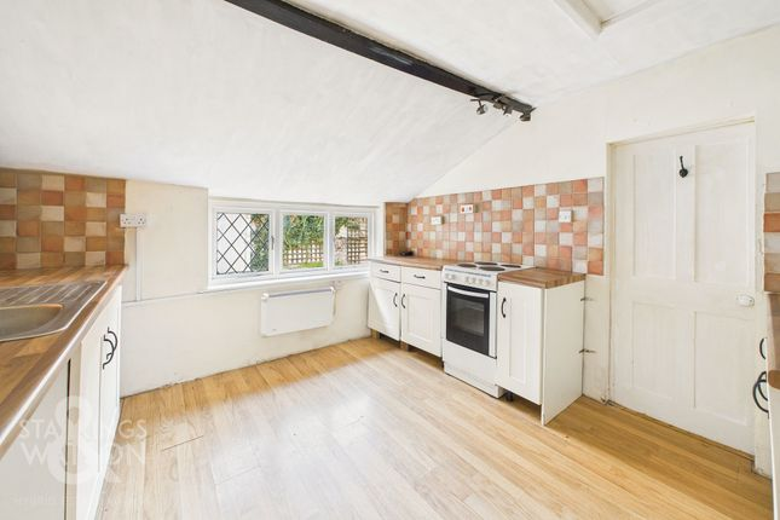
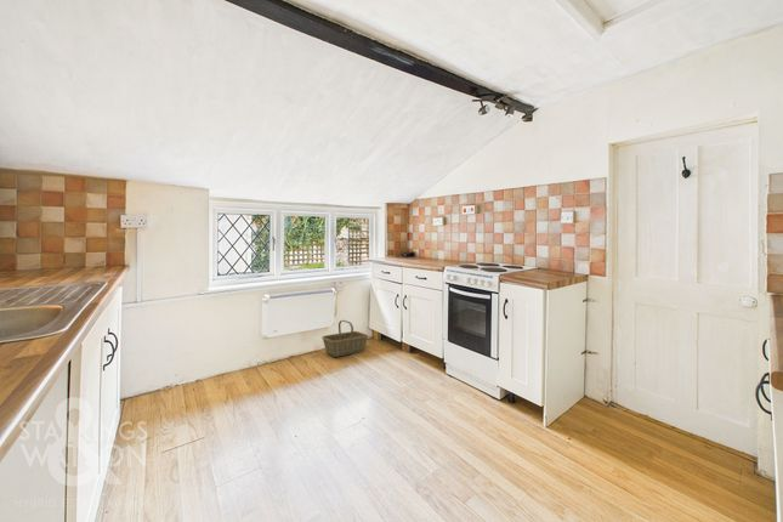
+ basket (345, 336)
